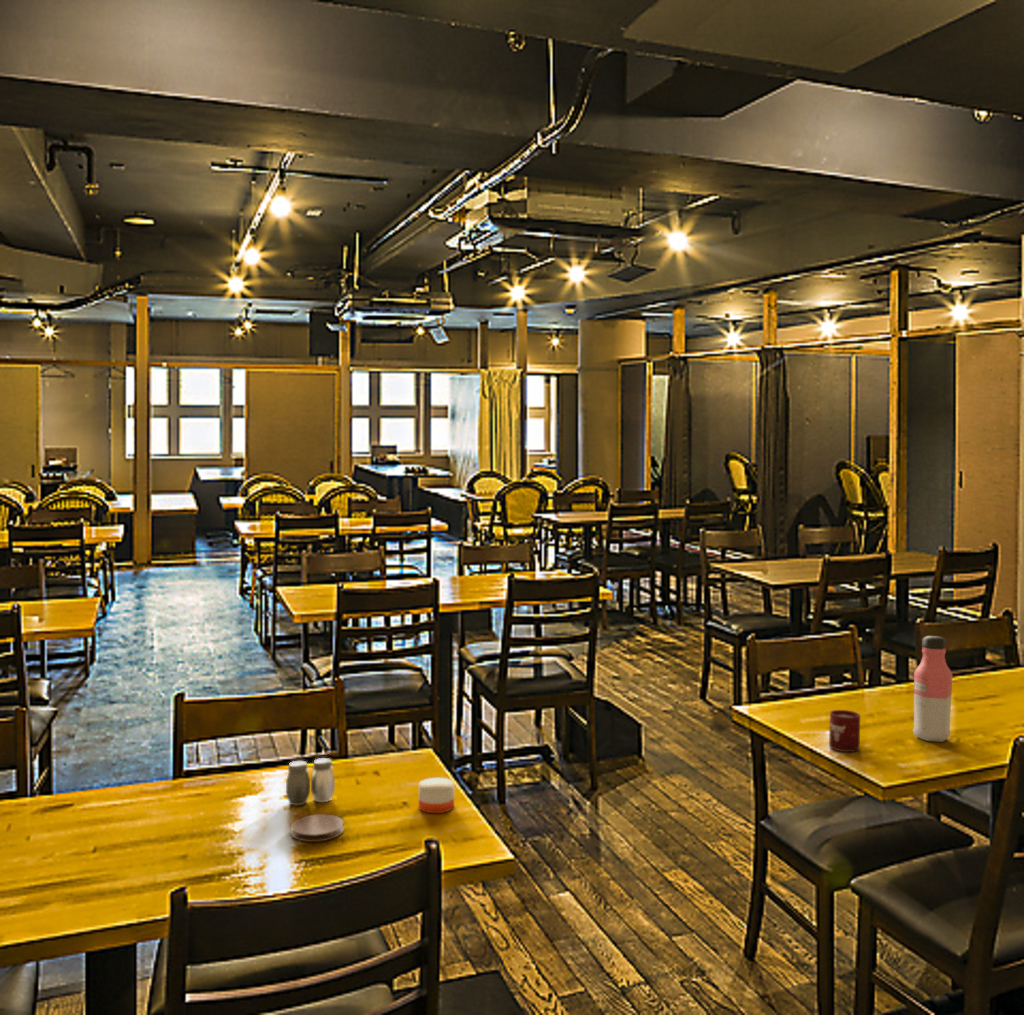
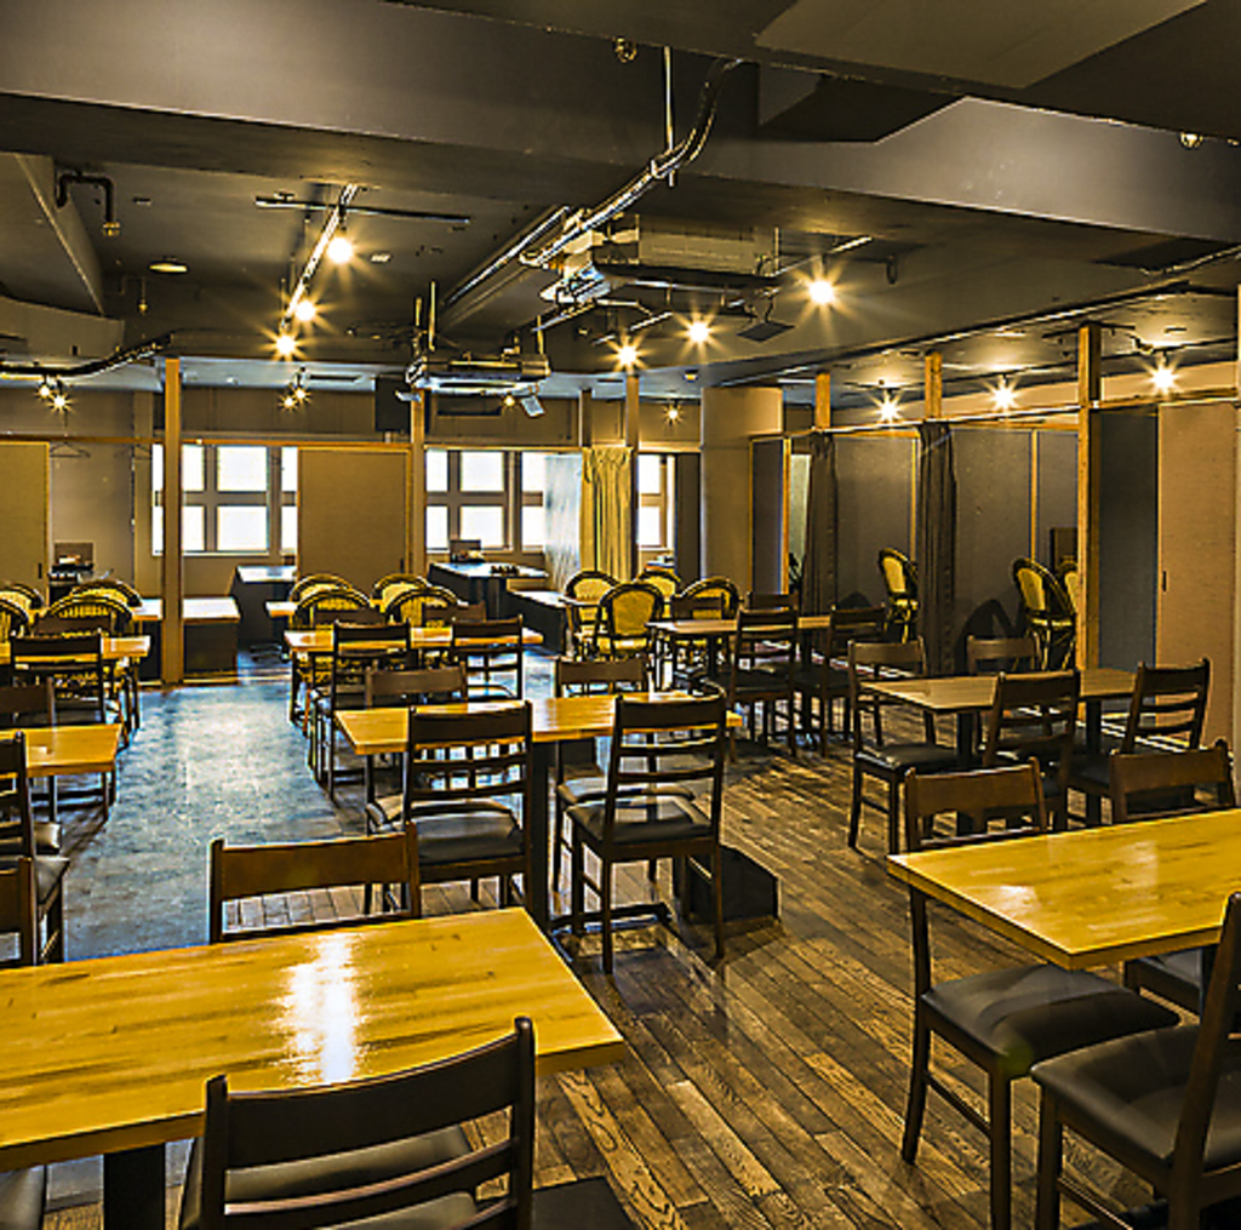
- coaster (317, 827)
- cup (846, 729)
- candle (436, 782)
- water bottle (932, 687)
- salt and pepper shaker (309, 780)
